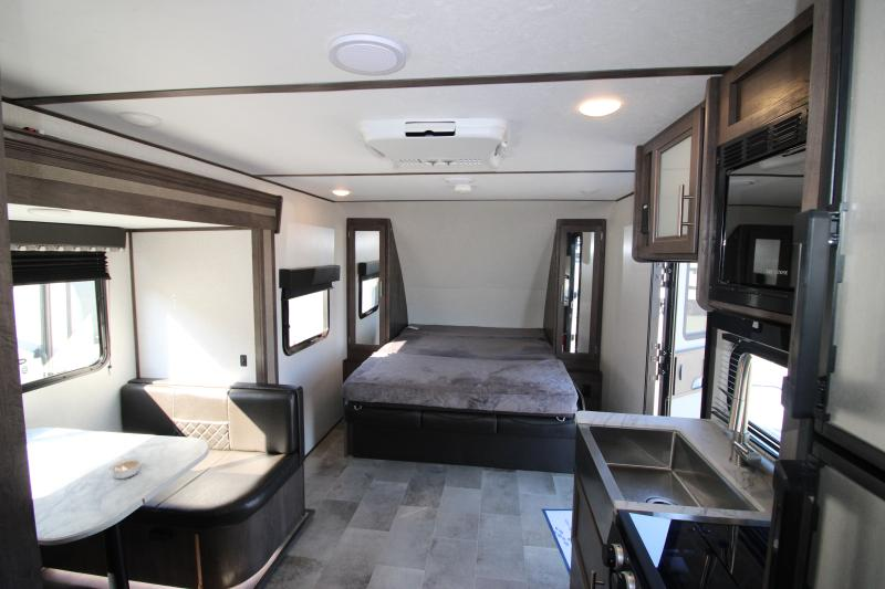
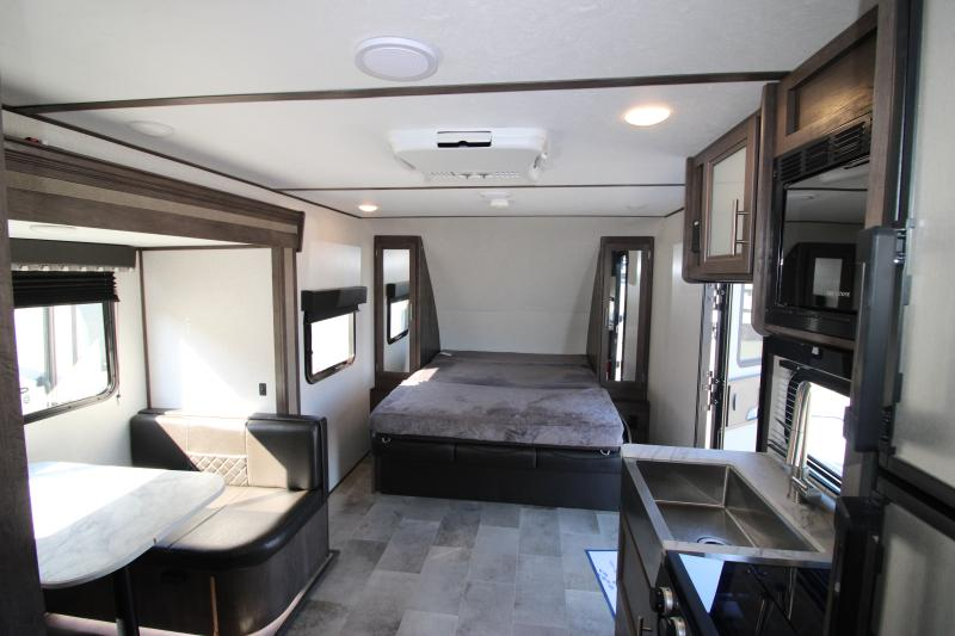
- legume (126, 469)
